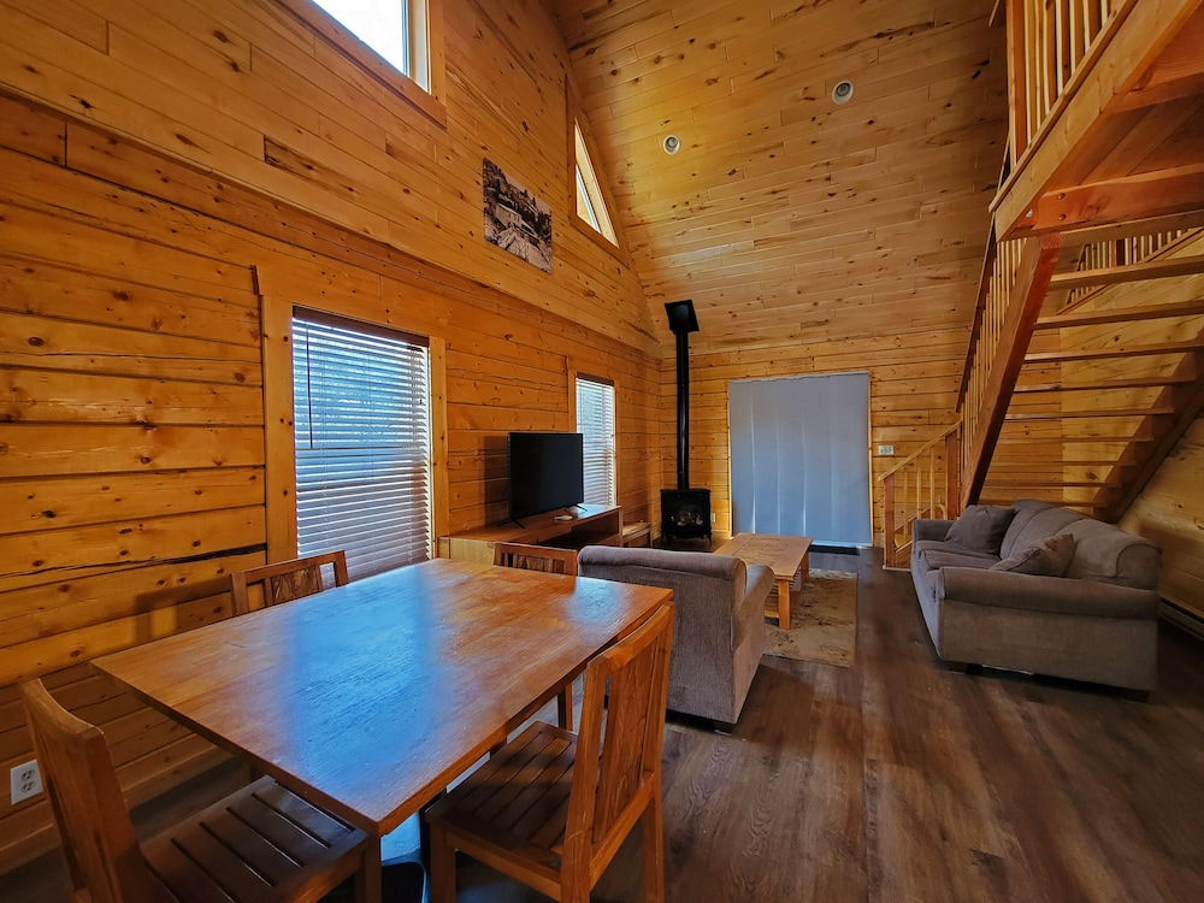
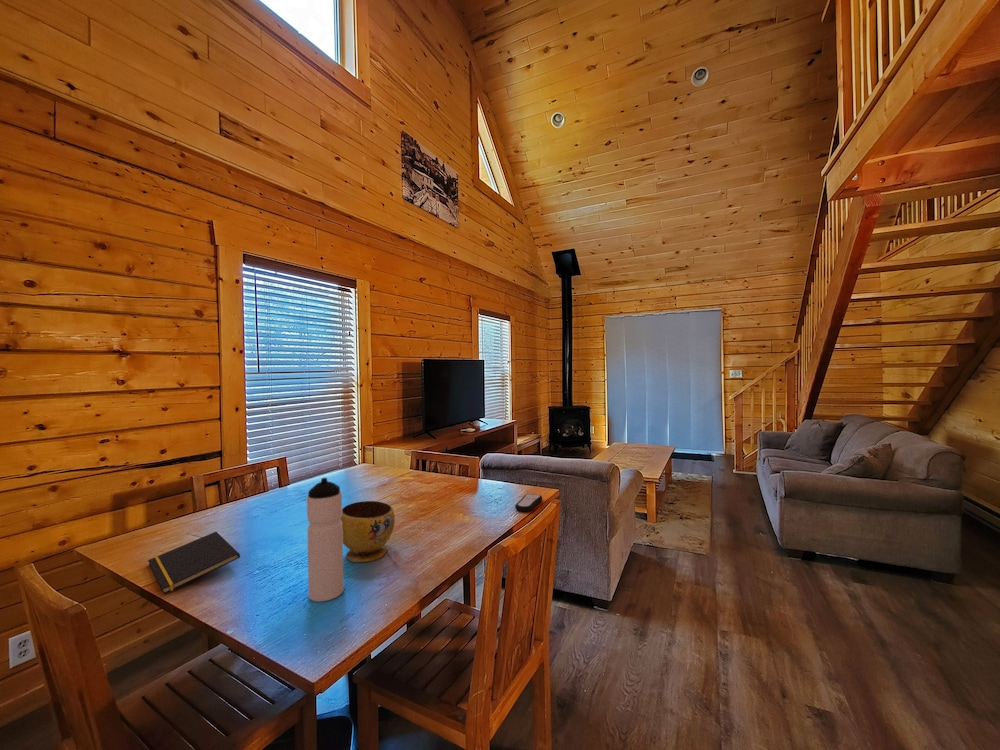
+ water bottle (325, 535)
+ notepad (193, 558)
+ bowl (367, 530)
+ remote control (528, 502)
